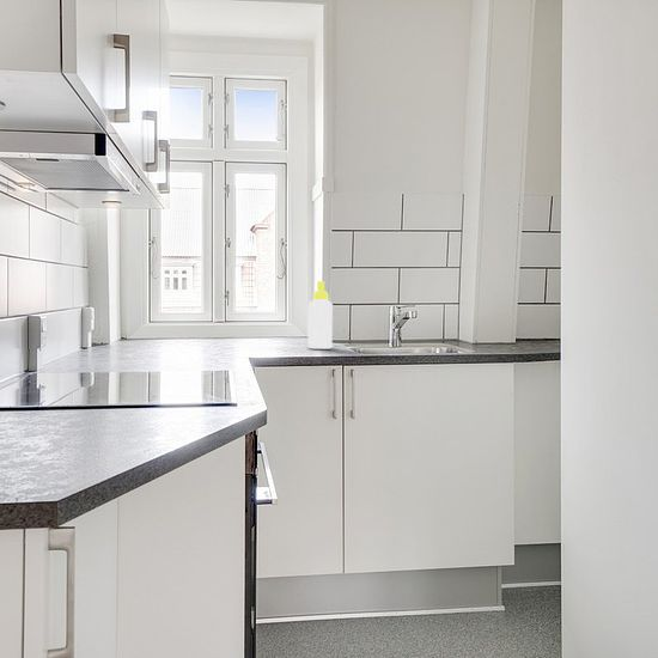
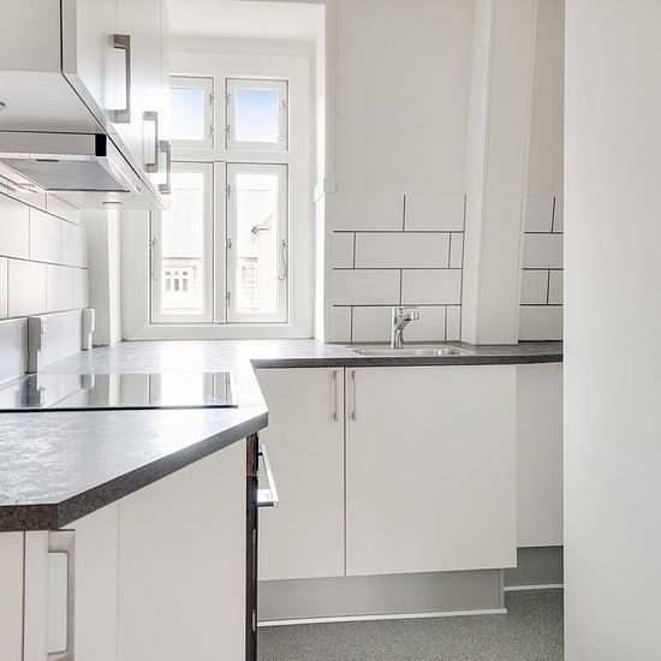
- soap bottle (319, 315)
